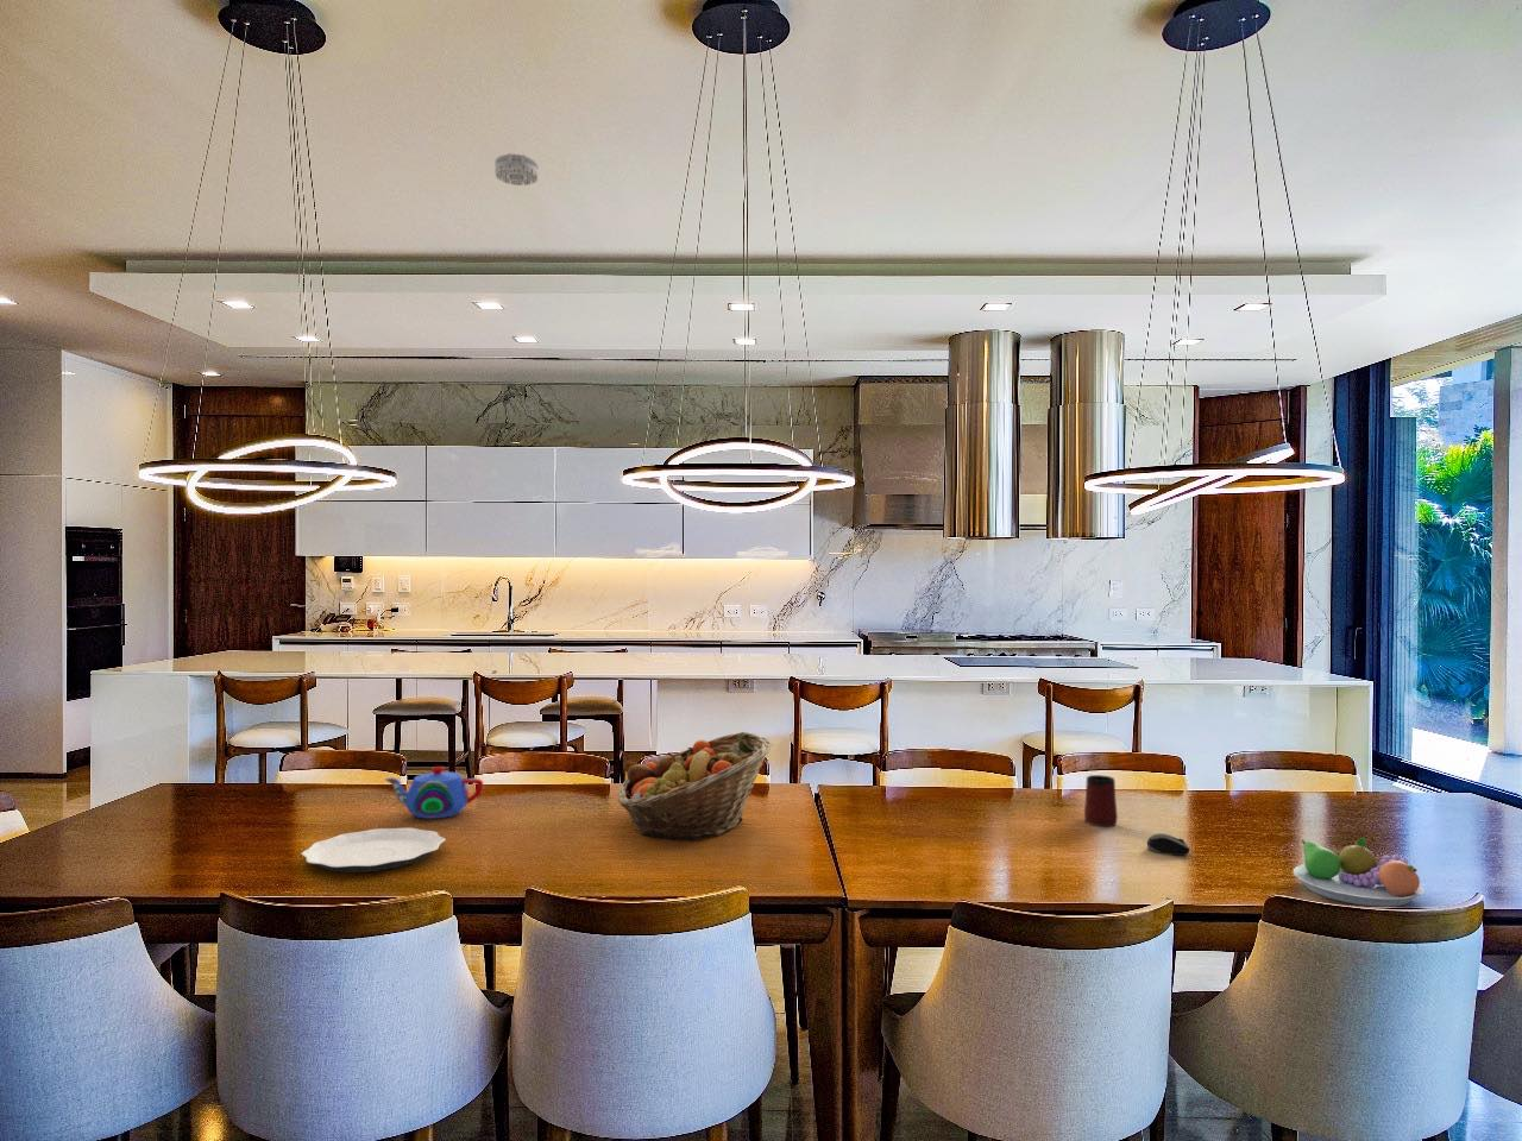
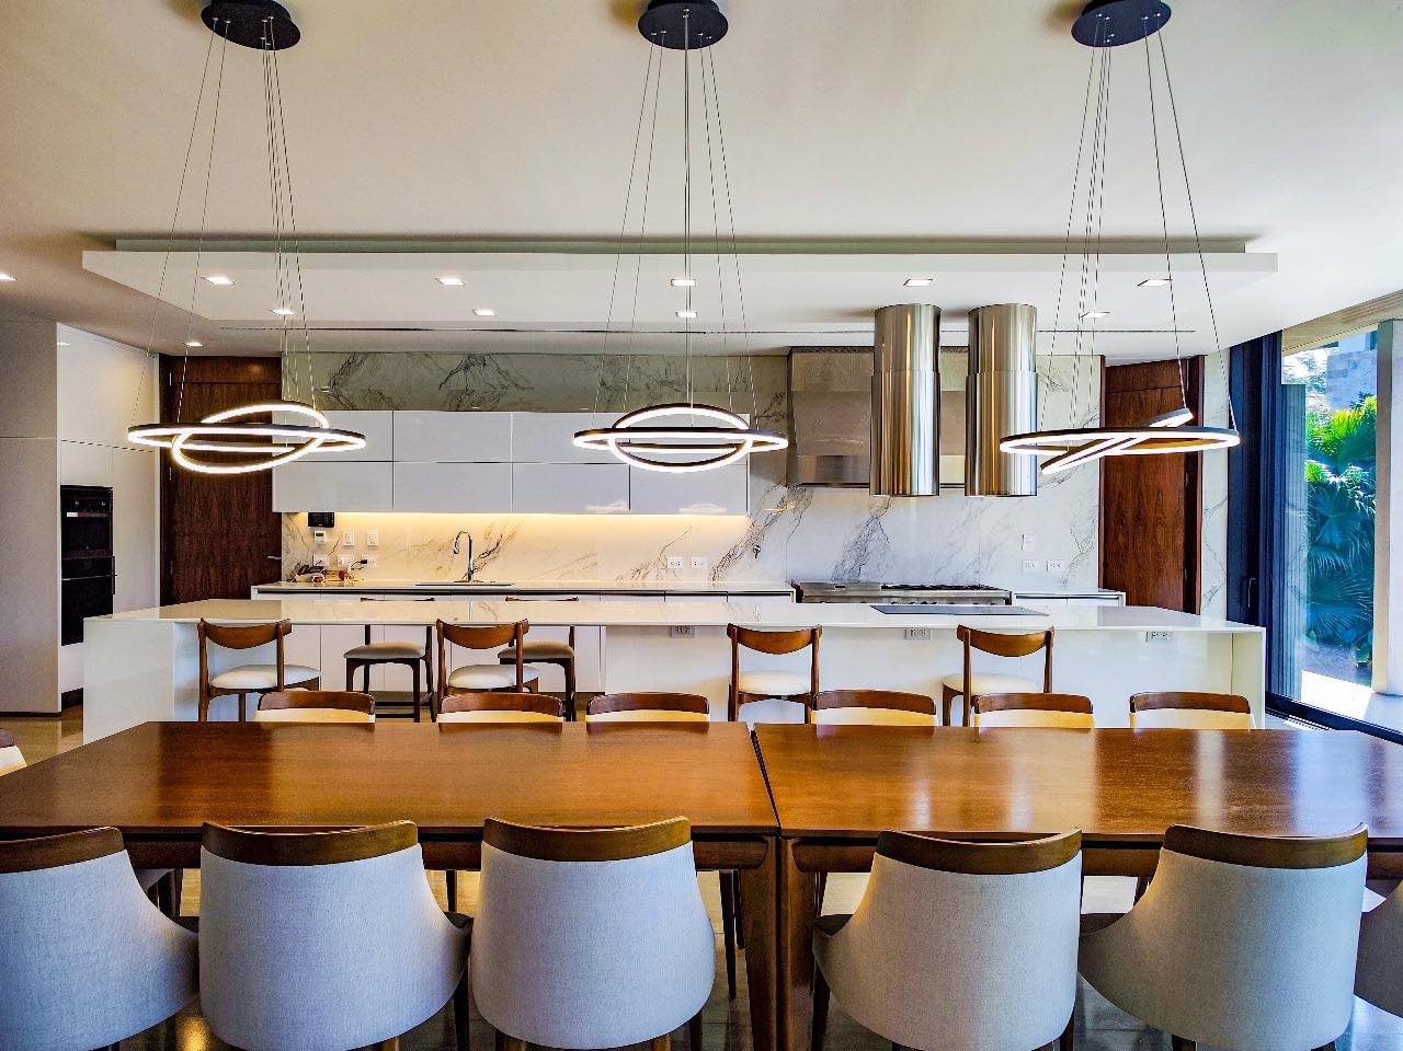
- plate (375, 850)
- fruit bowl (1353, 867)
- smoke detector (517, 169)
- computer mouse (1167, 843)
- fruit basket (694, 781)
- teapot (434, 790)
- mug (1098, 798)
